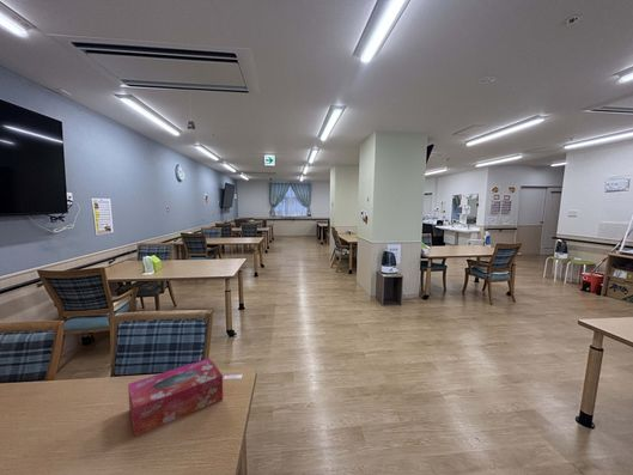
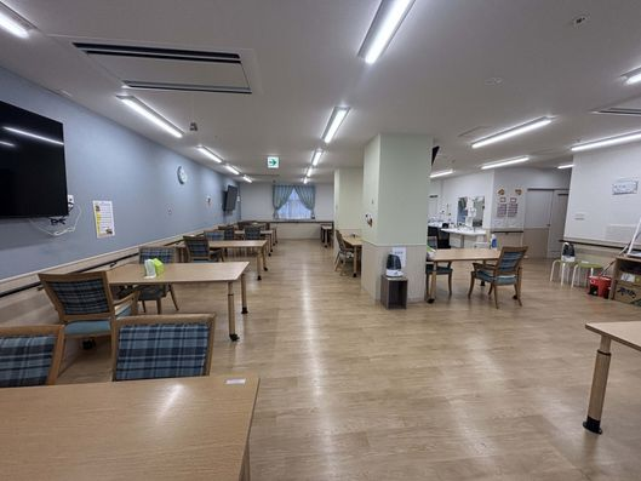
- tissue box (177, 391)
